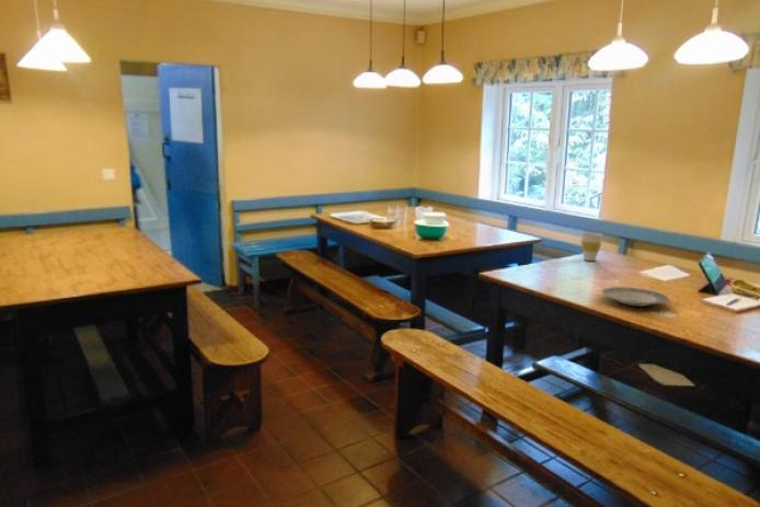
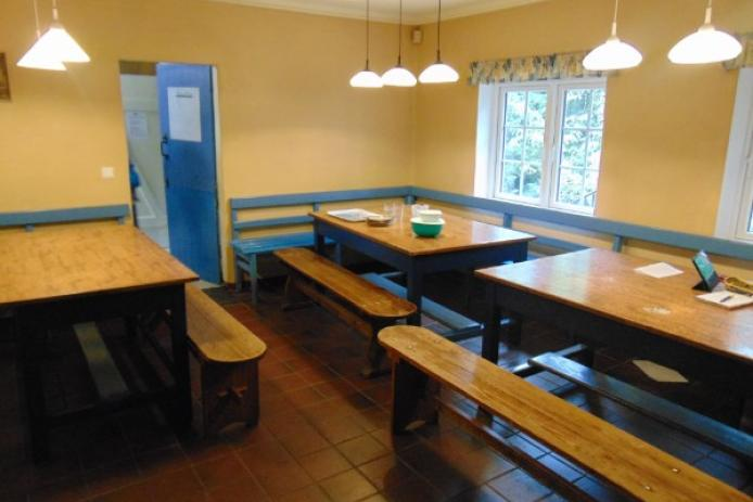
- plate (634, 298)
- cup (590, 246)
